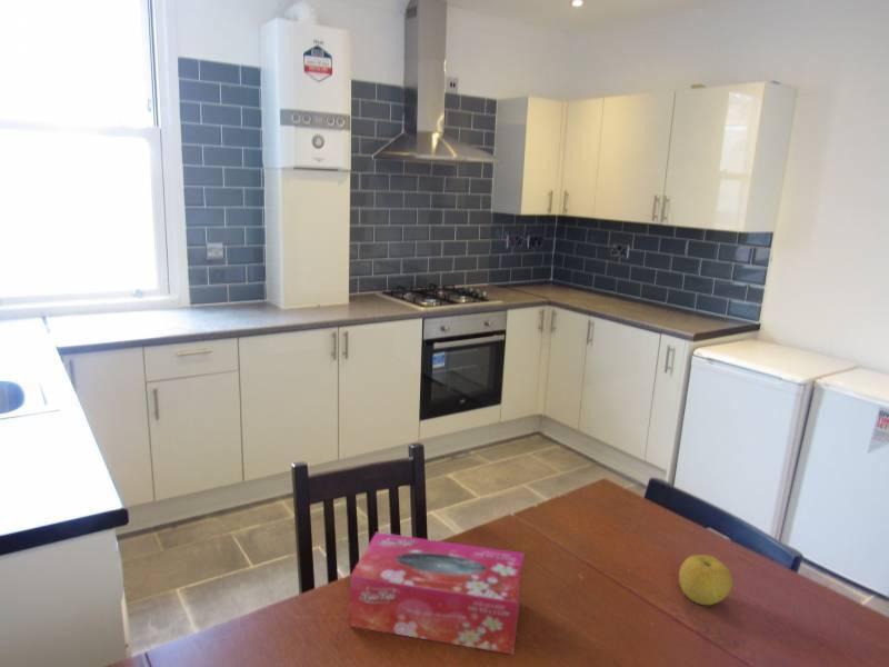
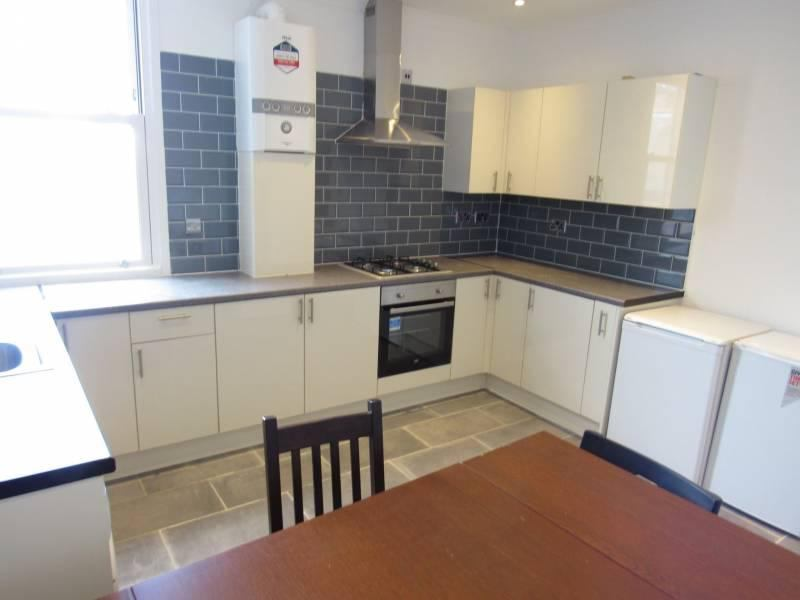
- fruit (705, 578)
- tissue box (439, 588)
